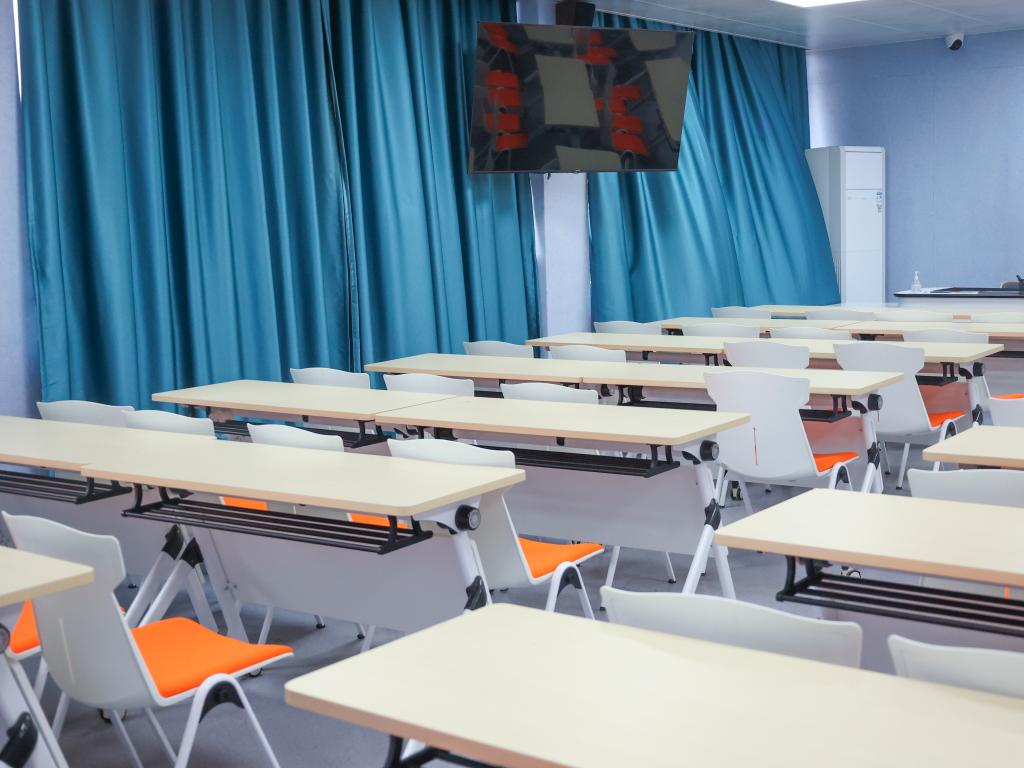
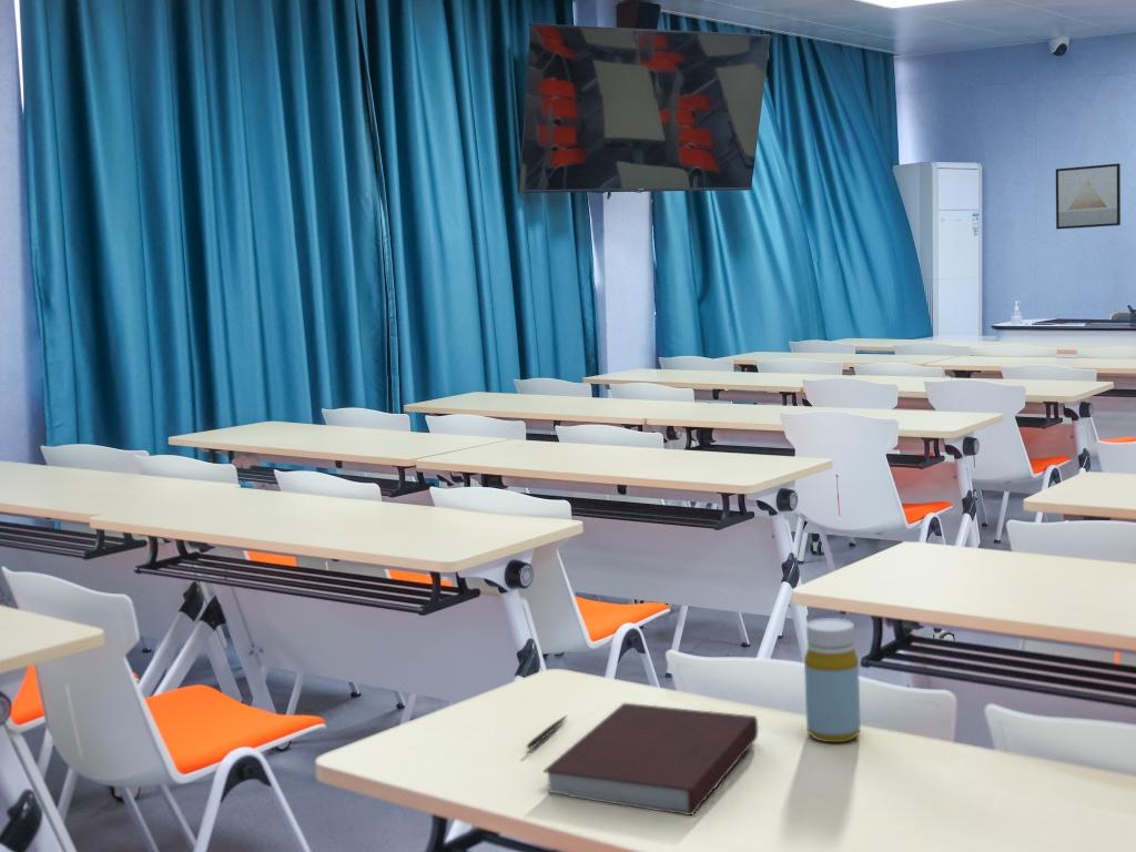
+ bottle (831, 679)
+ pen (549, 729)
+ notebook (655, 753)
+ wall art (1087, 196)
